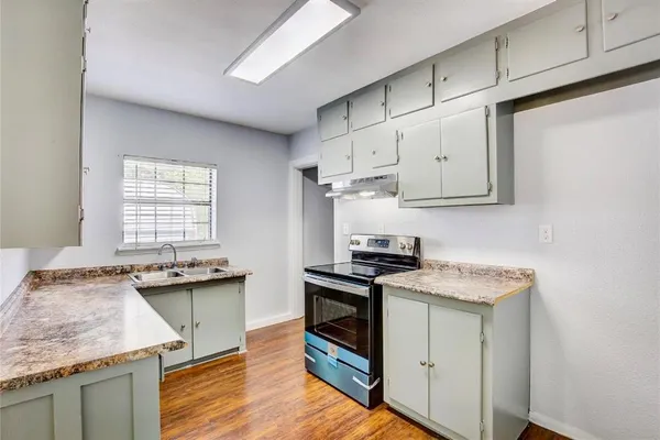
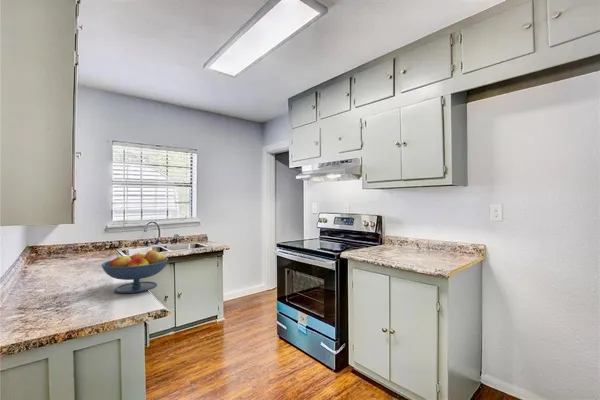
+ fruit bowl (136, 269)
